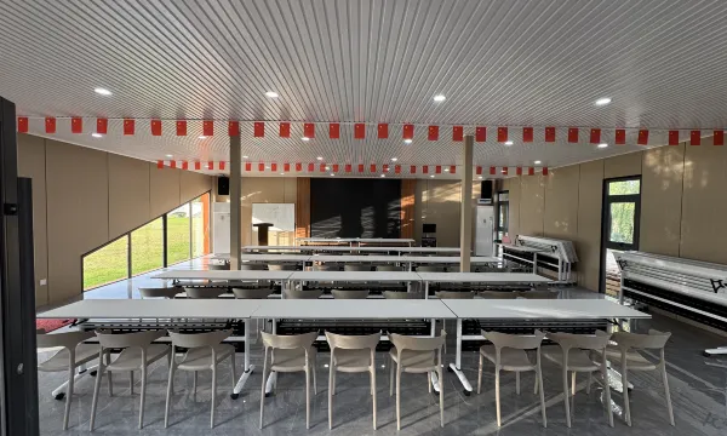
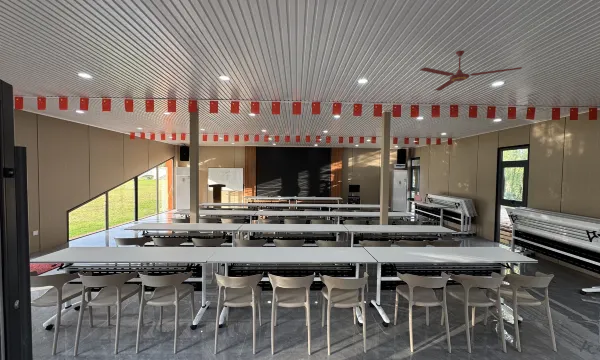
+ ceiling fan (472, 73)
